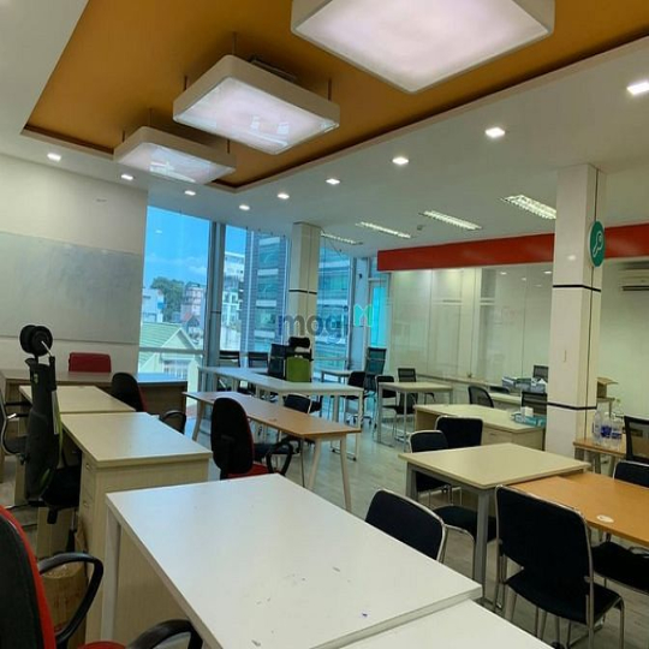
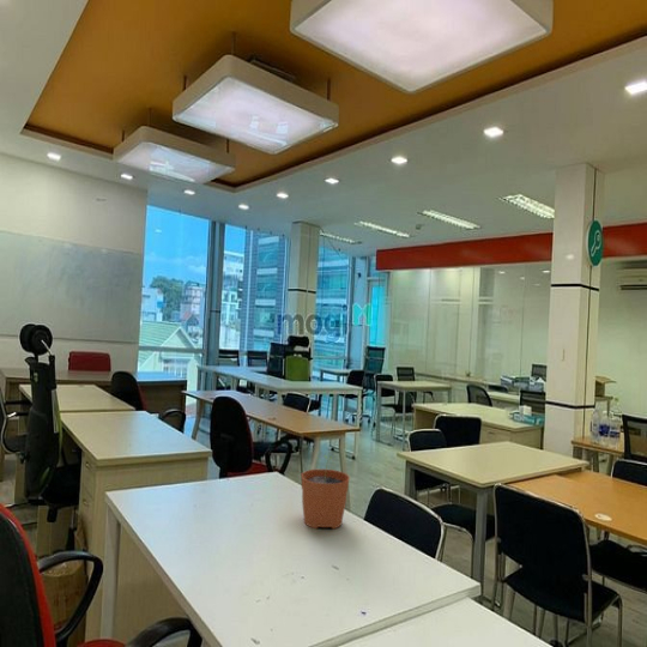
+ plant pot (325, 486)
